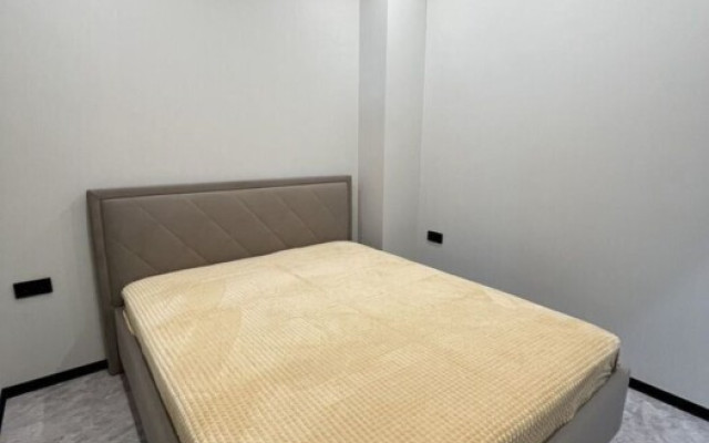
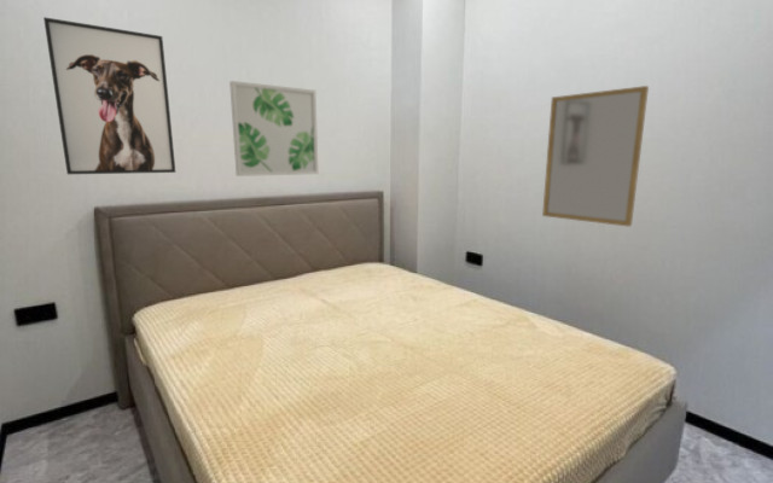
+ wall art (277, 130)
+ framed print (116, 103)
+ home mirror (589, 158)
